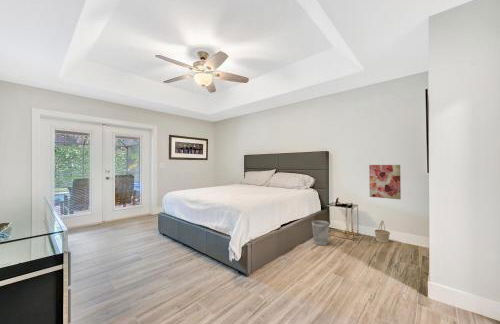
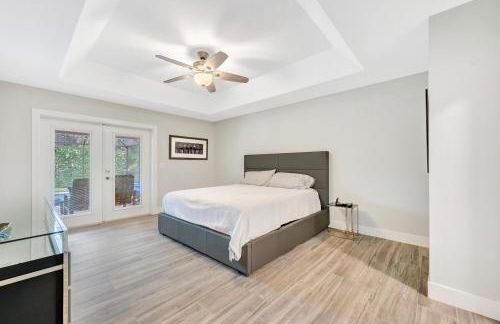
- basket (382, 230)
- wall art (384, 181)
- wastebasket (320, 233)
